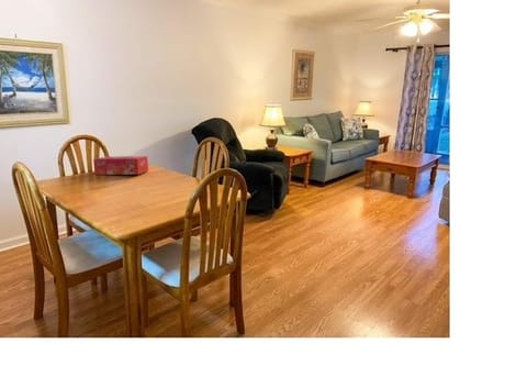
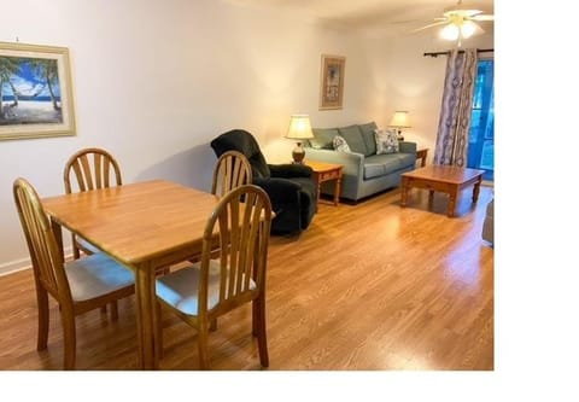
- tissue box (121, 165)
